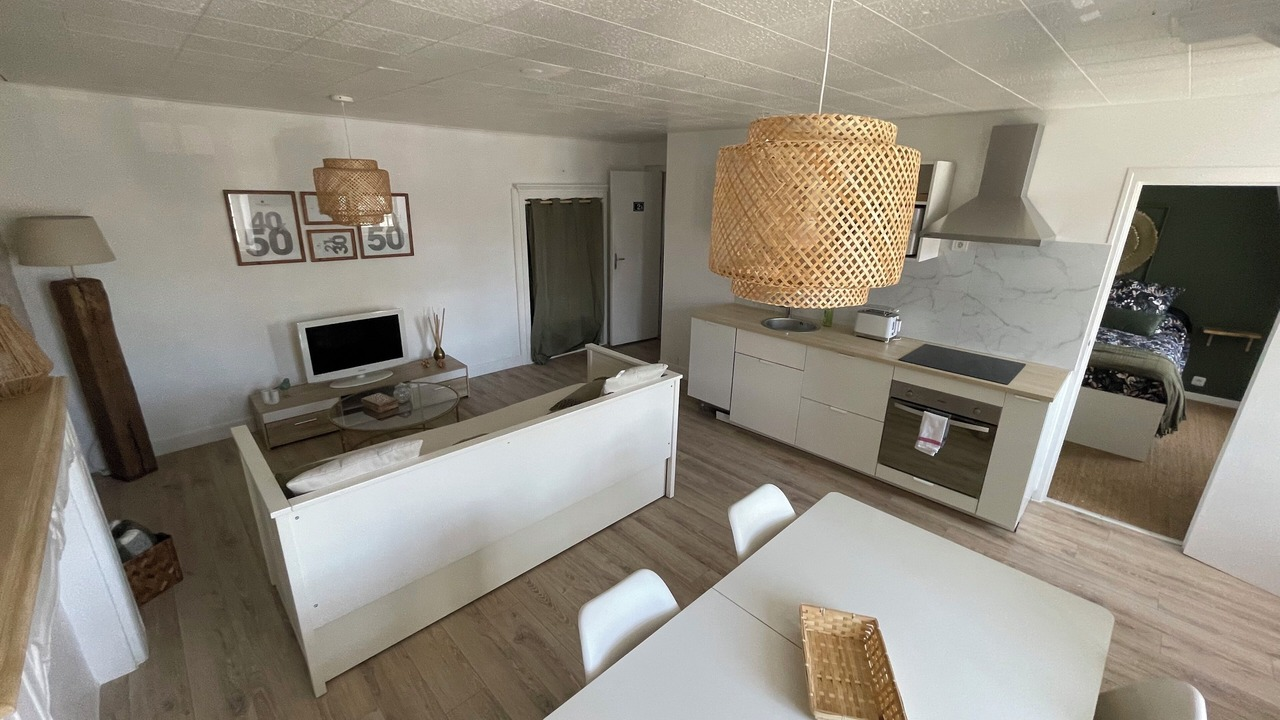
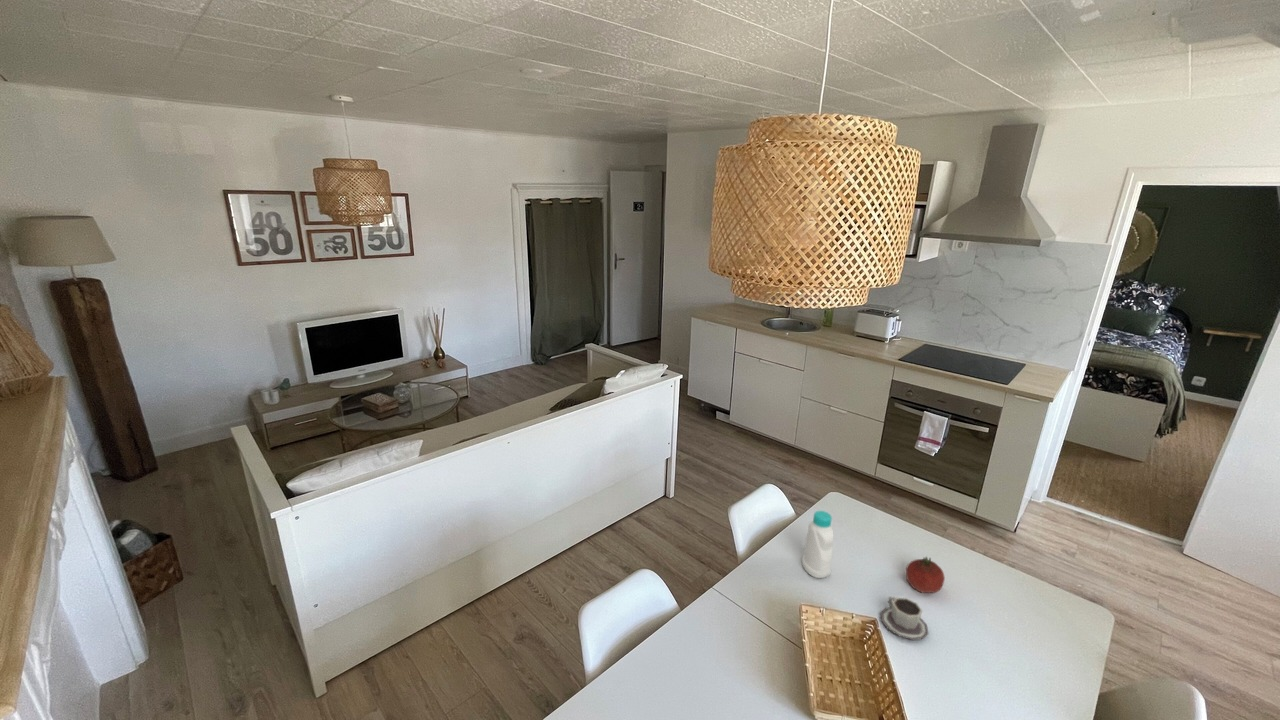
+ cup (905, 615)
+ bottle (819, 542)
+ fruit (925, 571)
